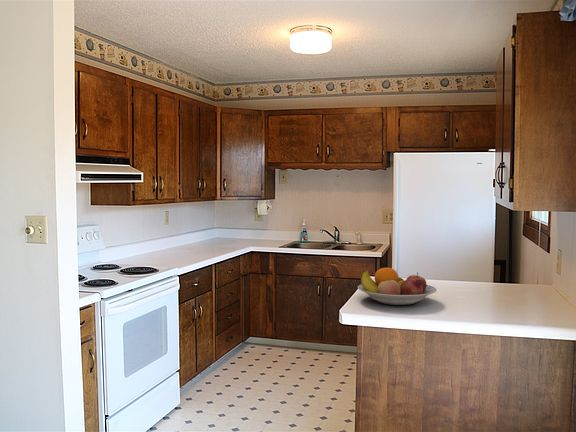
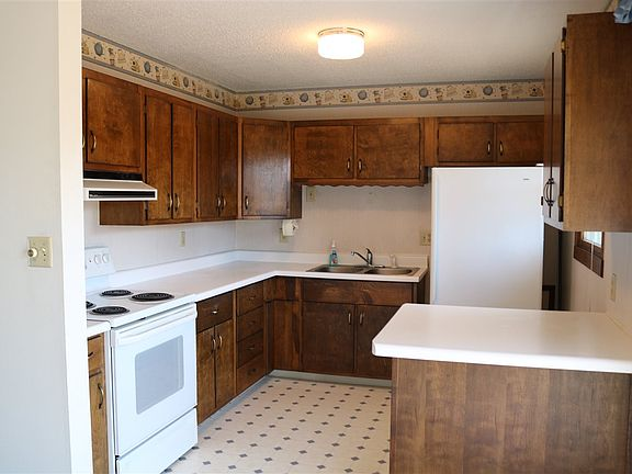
- fruit bowl (396, 284)
